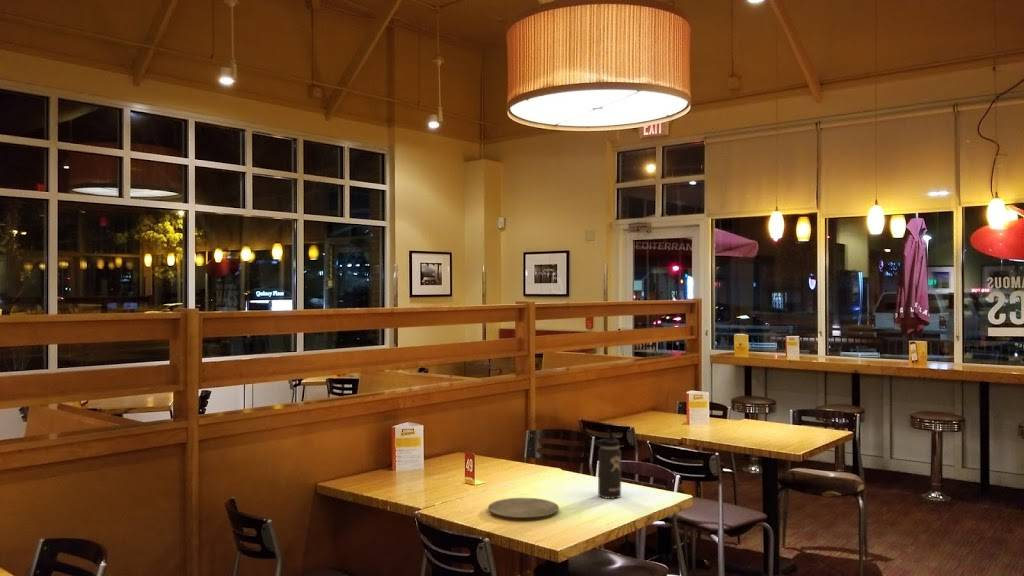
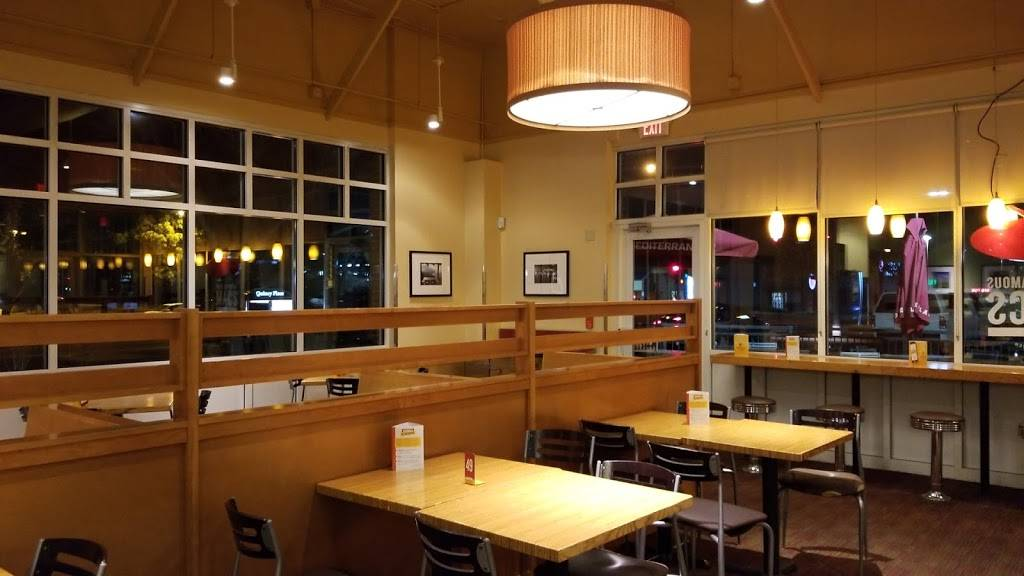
- thermos bottle (607, 462)
- plate (523, 508)
